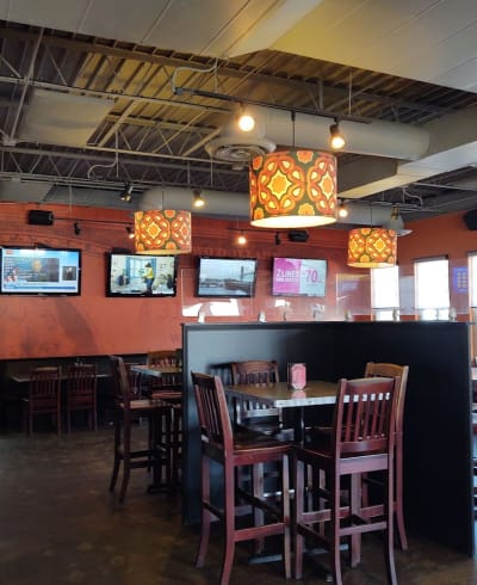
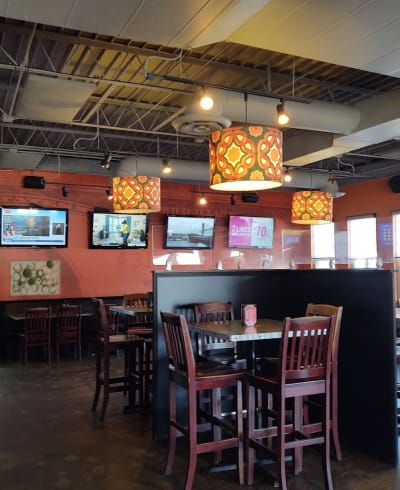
+ wall art (35, 277)
